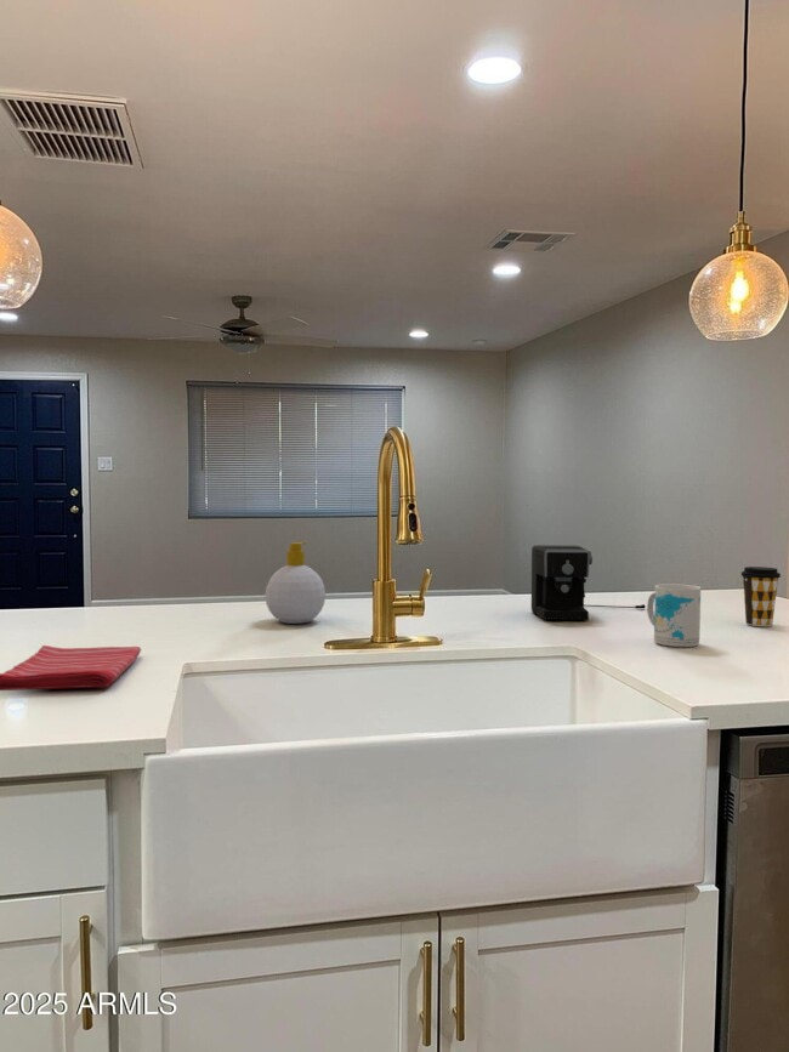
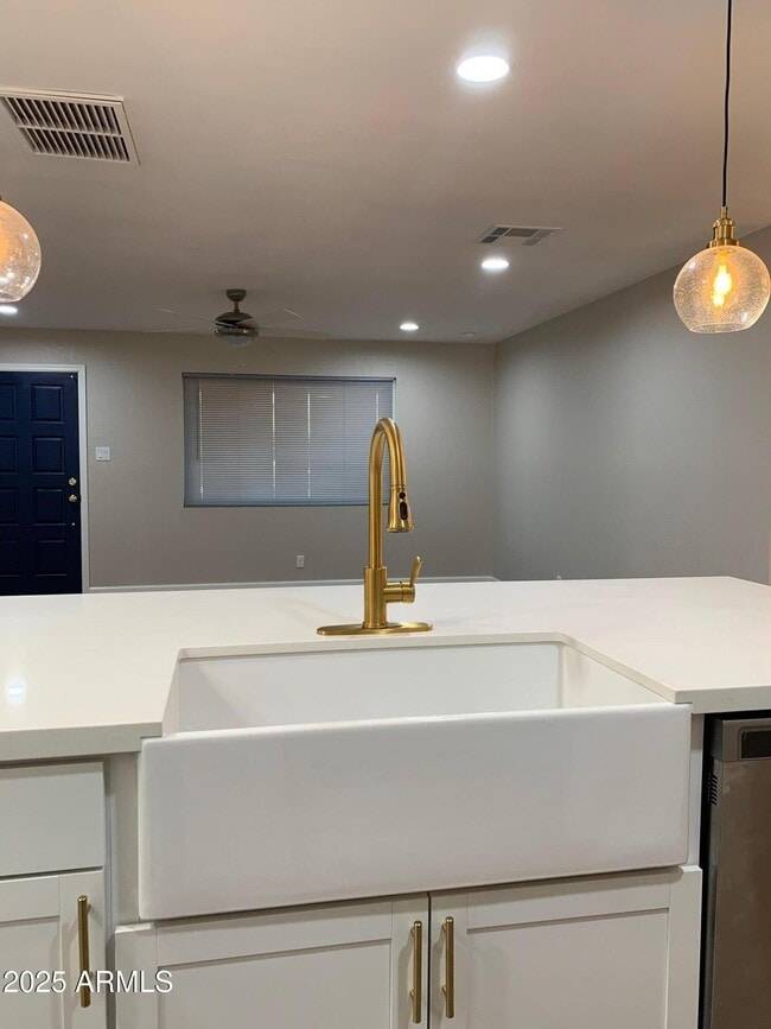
- mug (670, 613)
- soap bottle (295, 581)
- coffee cup (760, 596)
- dish towel (73, 664)
- coffee maker (588, 576)
